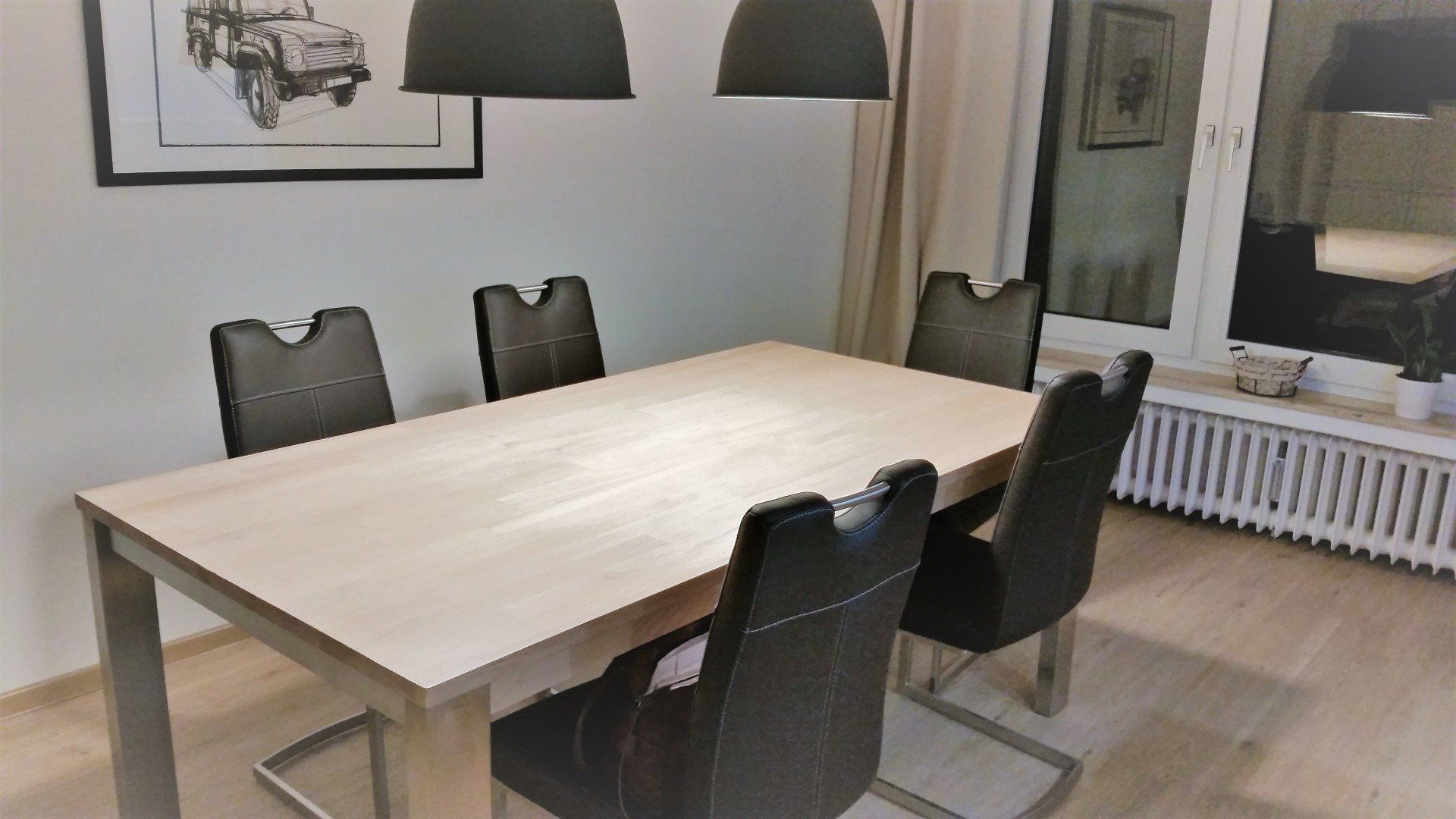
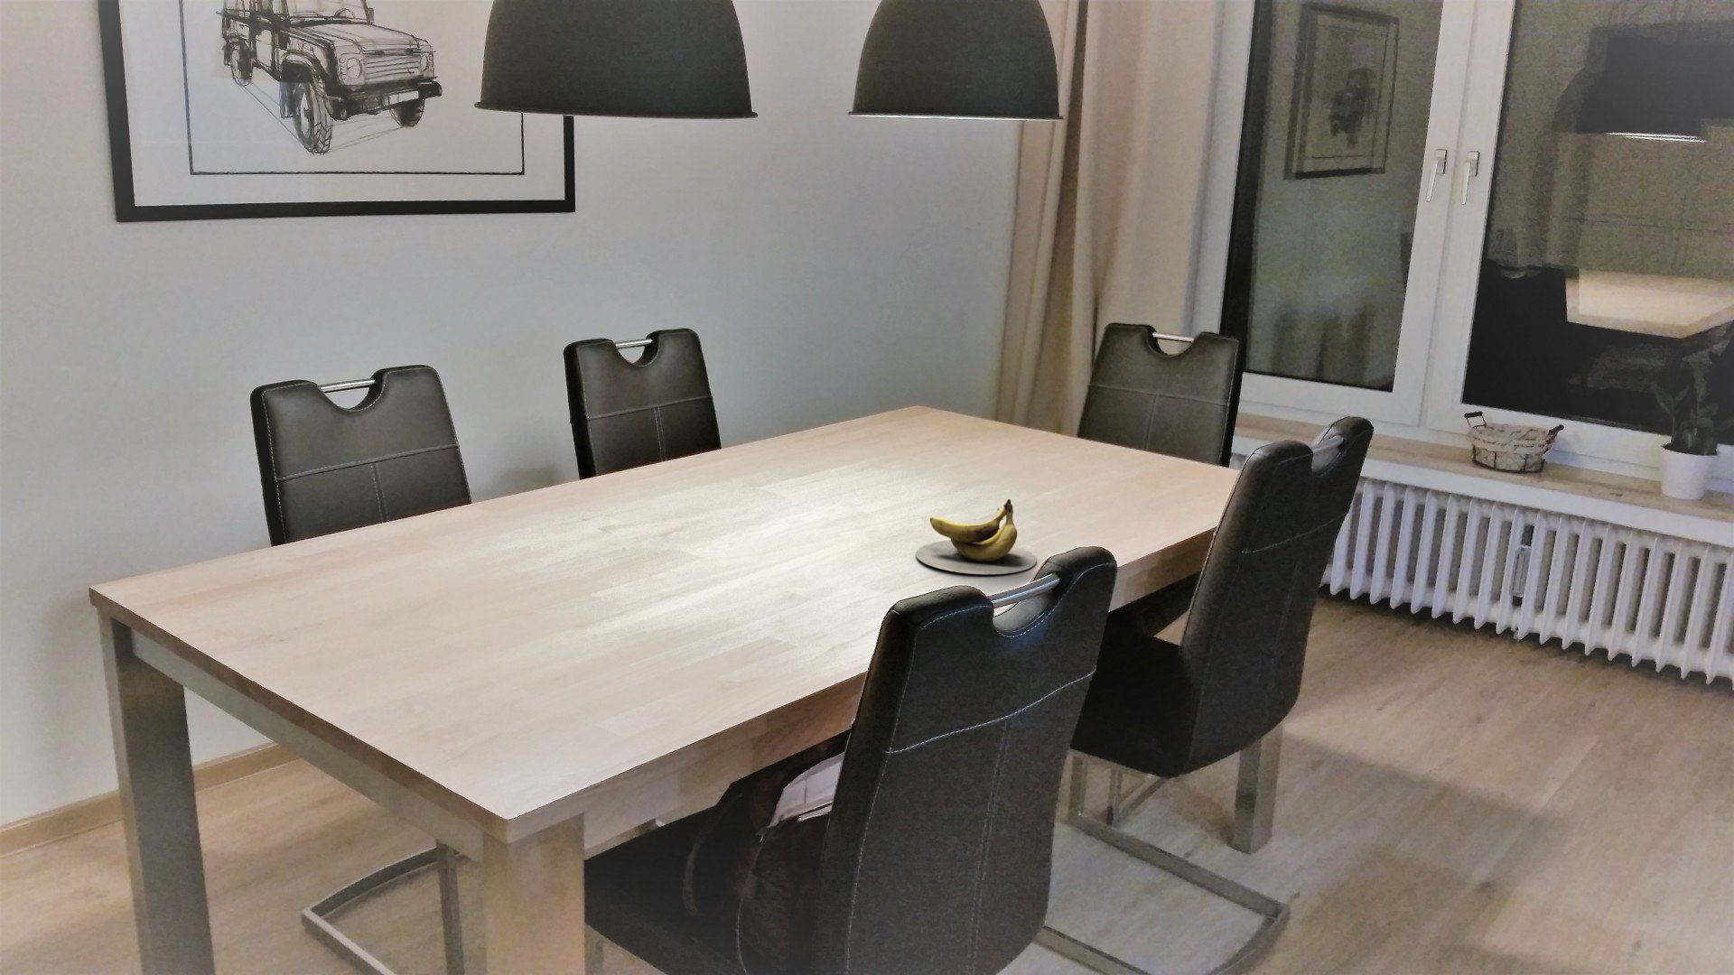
+ banana (978, 527)
